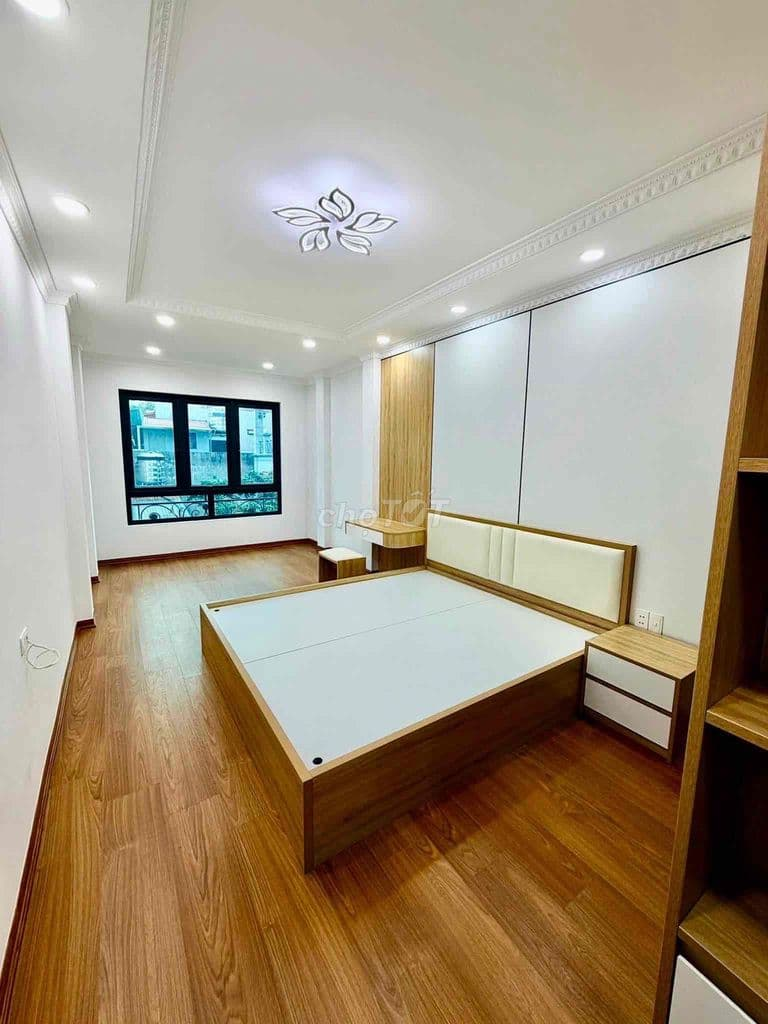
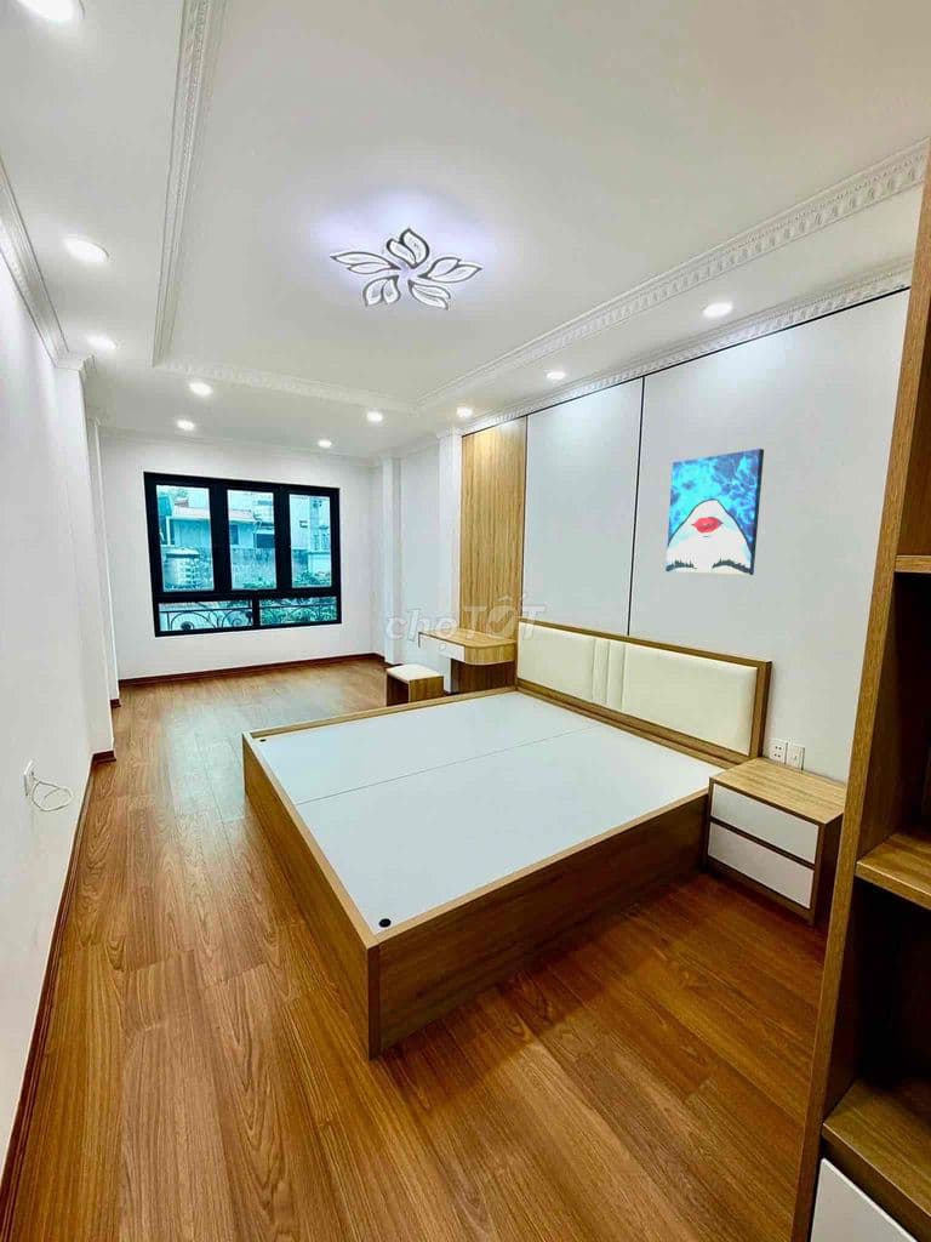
+ wall art (710, 515)
